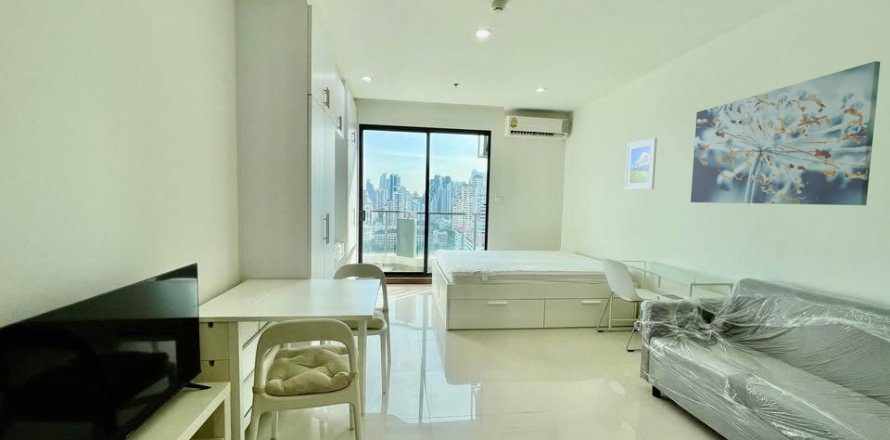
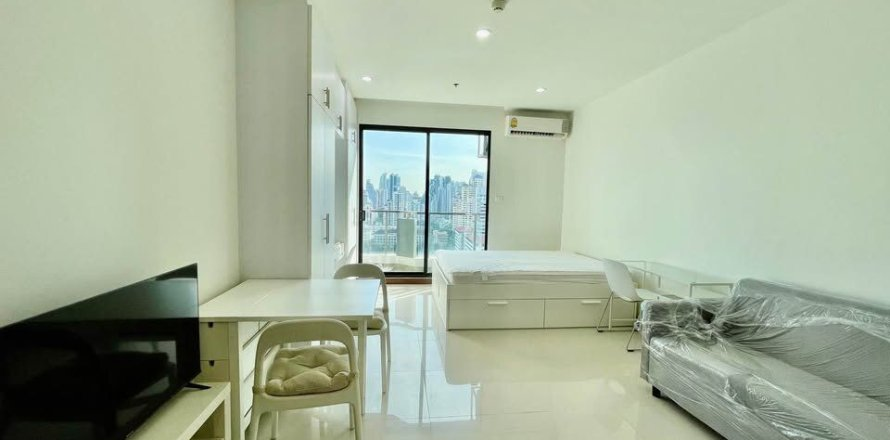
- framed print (639, 165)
- wall art (763, 148)
